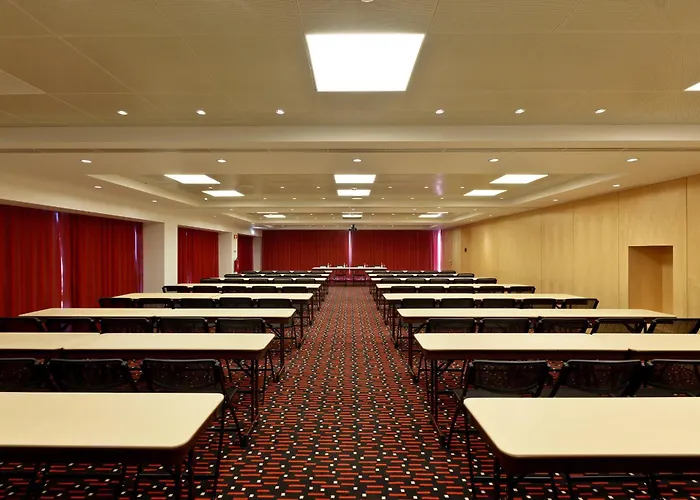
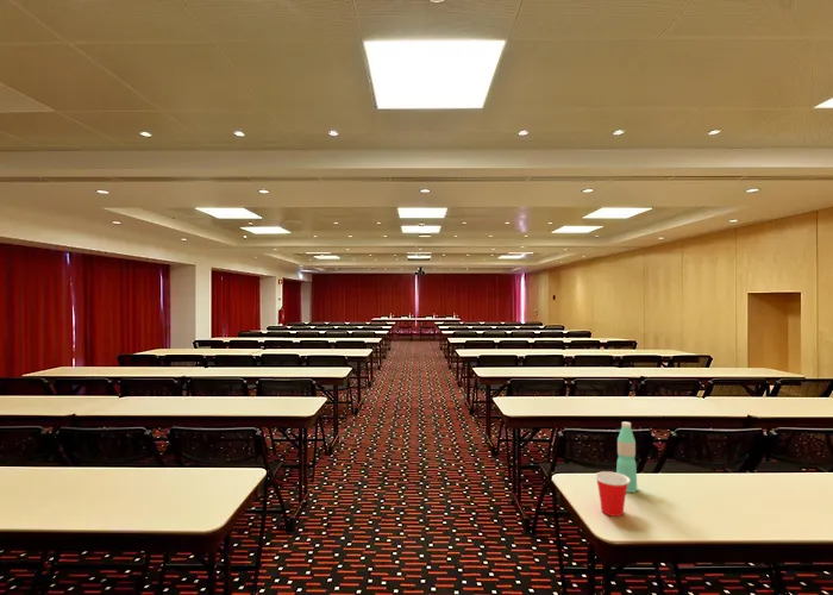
+ cup (612, 494)
+ water bottle (626, 455)
